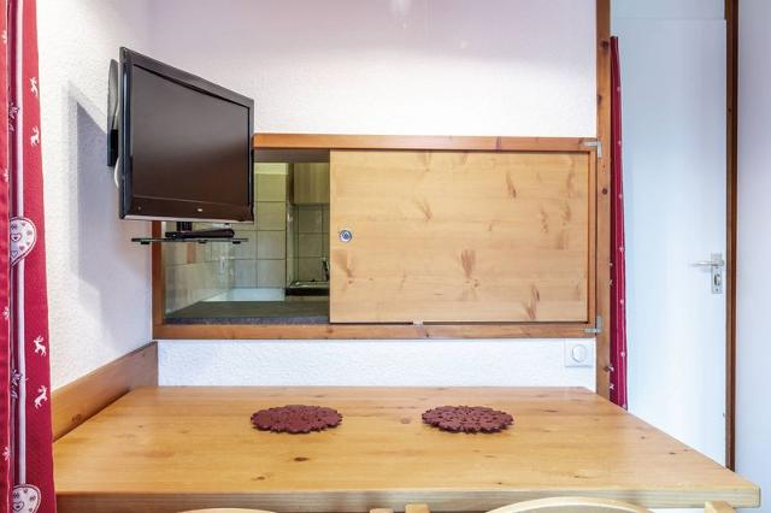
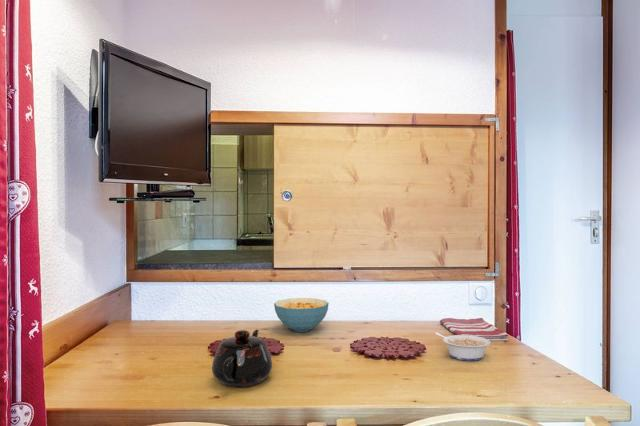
+ dish towel (472, 328)
+ cereal bowl (301, 316)
+ legume (464, 346)
+ teapot (243, 354)
